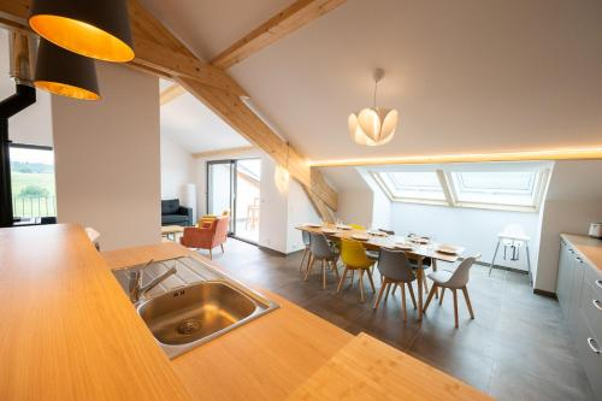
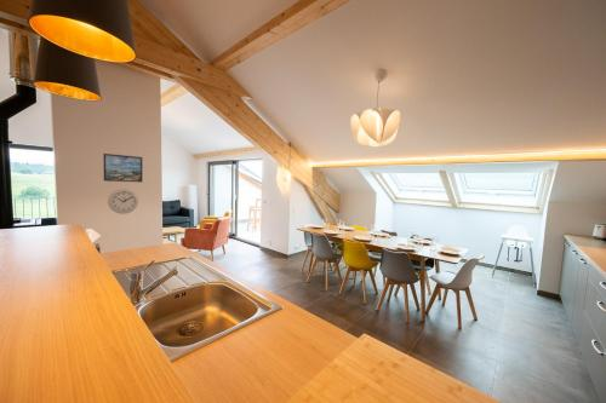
+ wall clock (124, 201)
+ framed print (124, 168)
